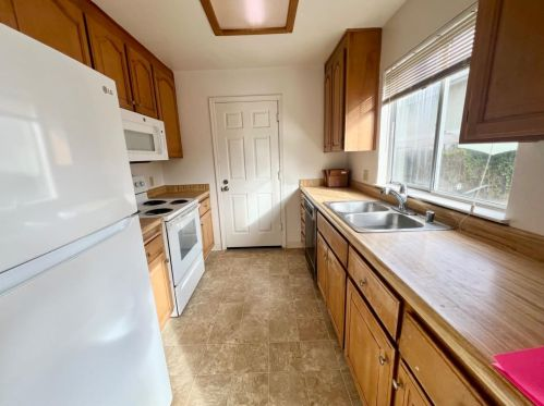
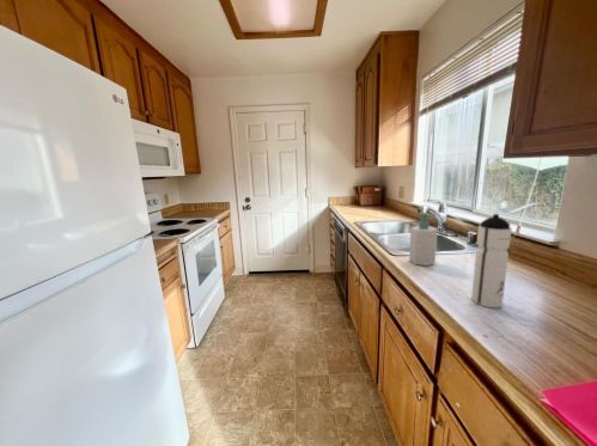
+ water bottle (491, 258)
+ soap bottle (422, 238)
